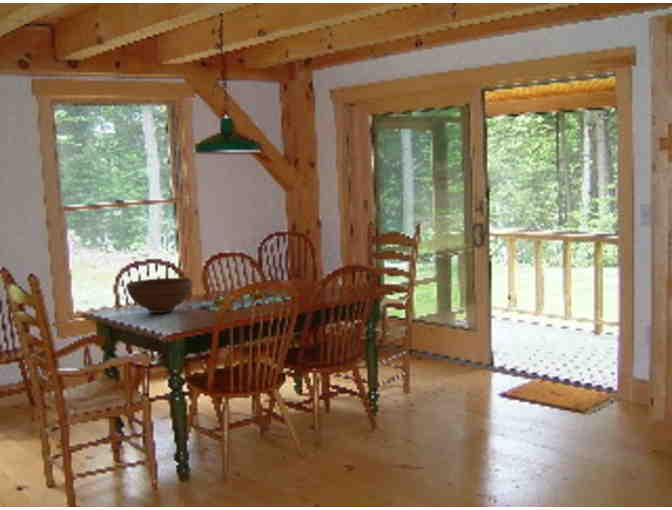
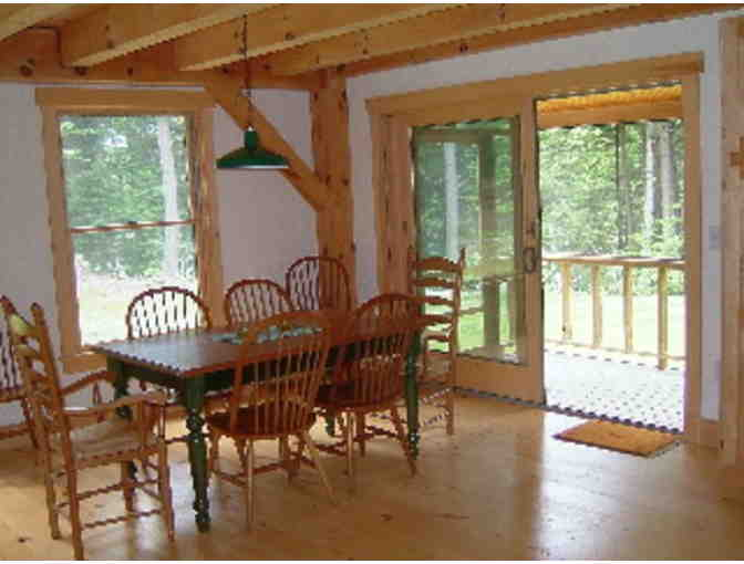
- fruit bowl (160, 296)
